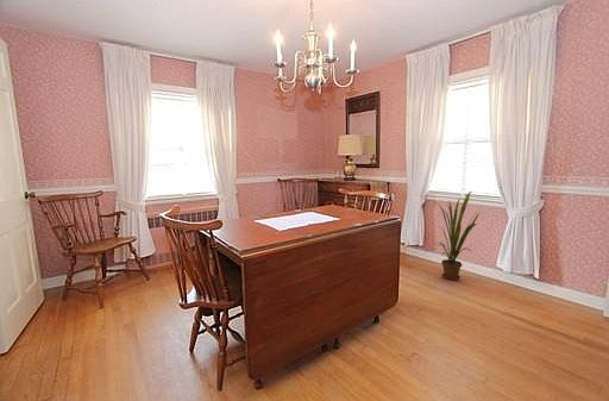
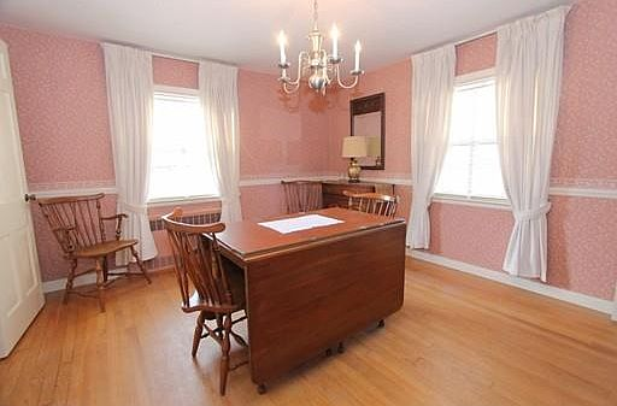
- house plant (453, 234)
